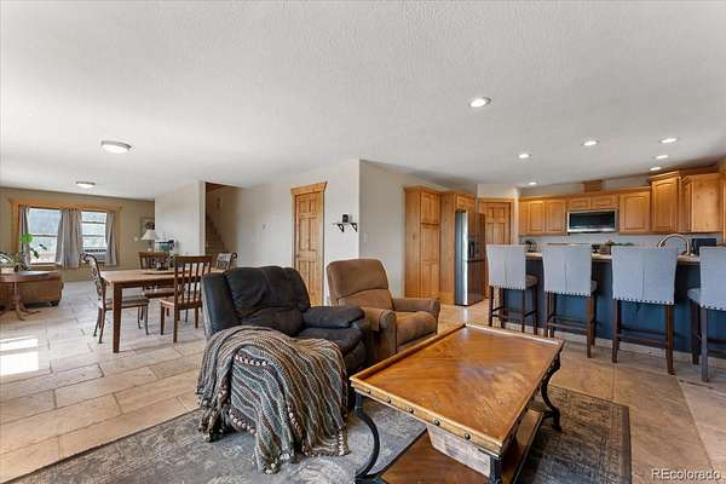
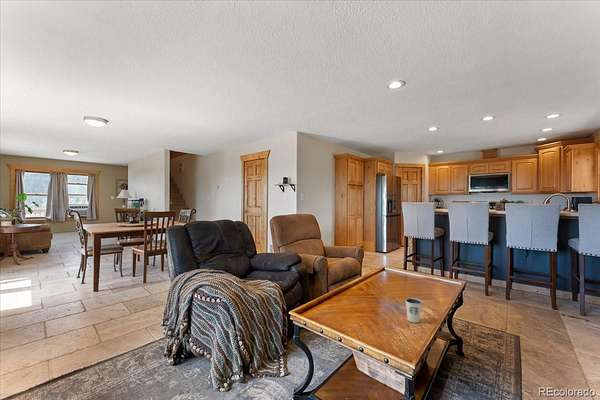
+ dixie cup (413, 310)
